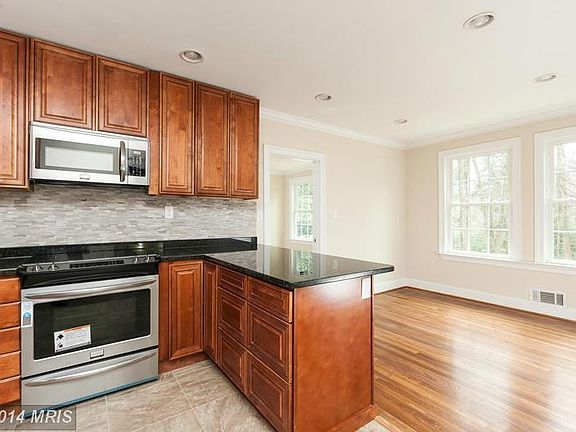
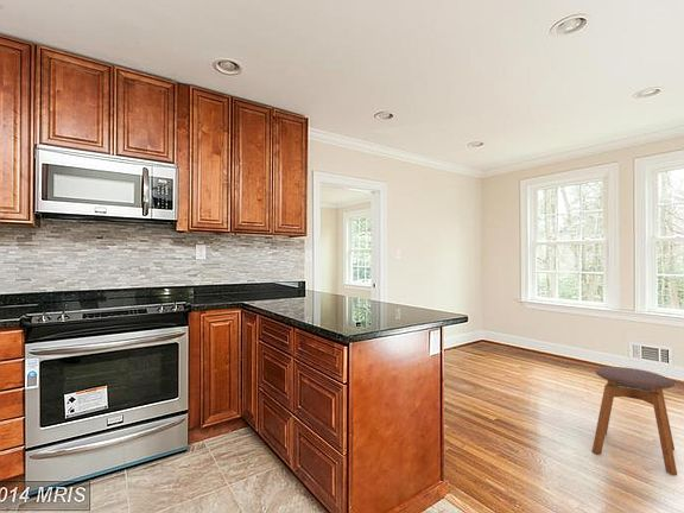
+ stool (638, 399)
